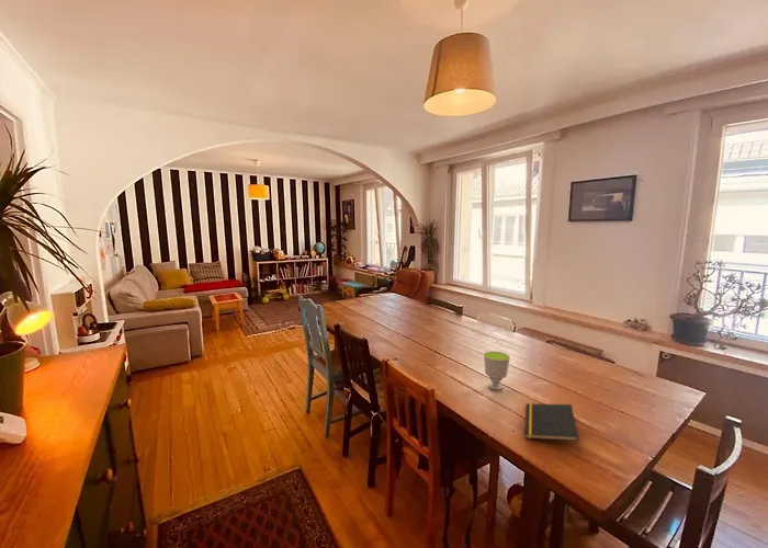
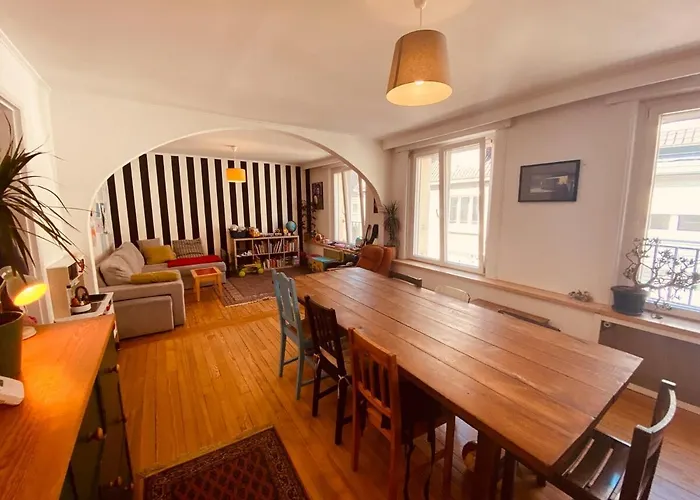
- cup (496, 370)
- notepad (549, 420)
